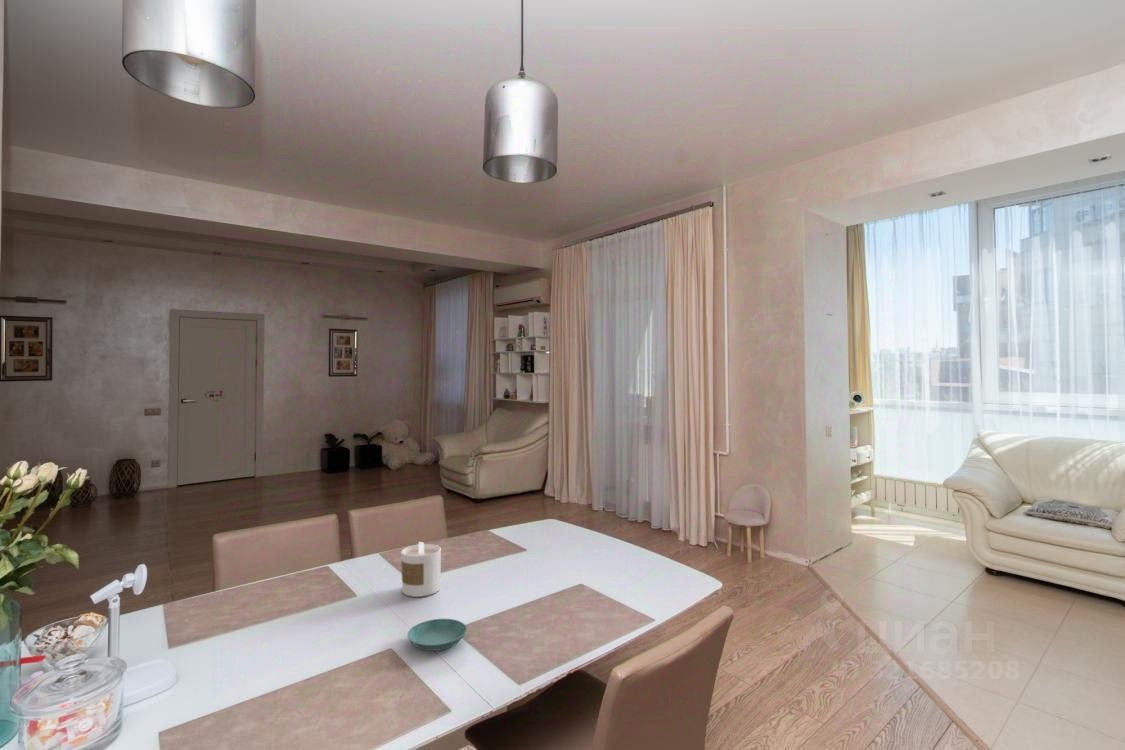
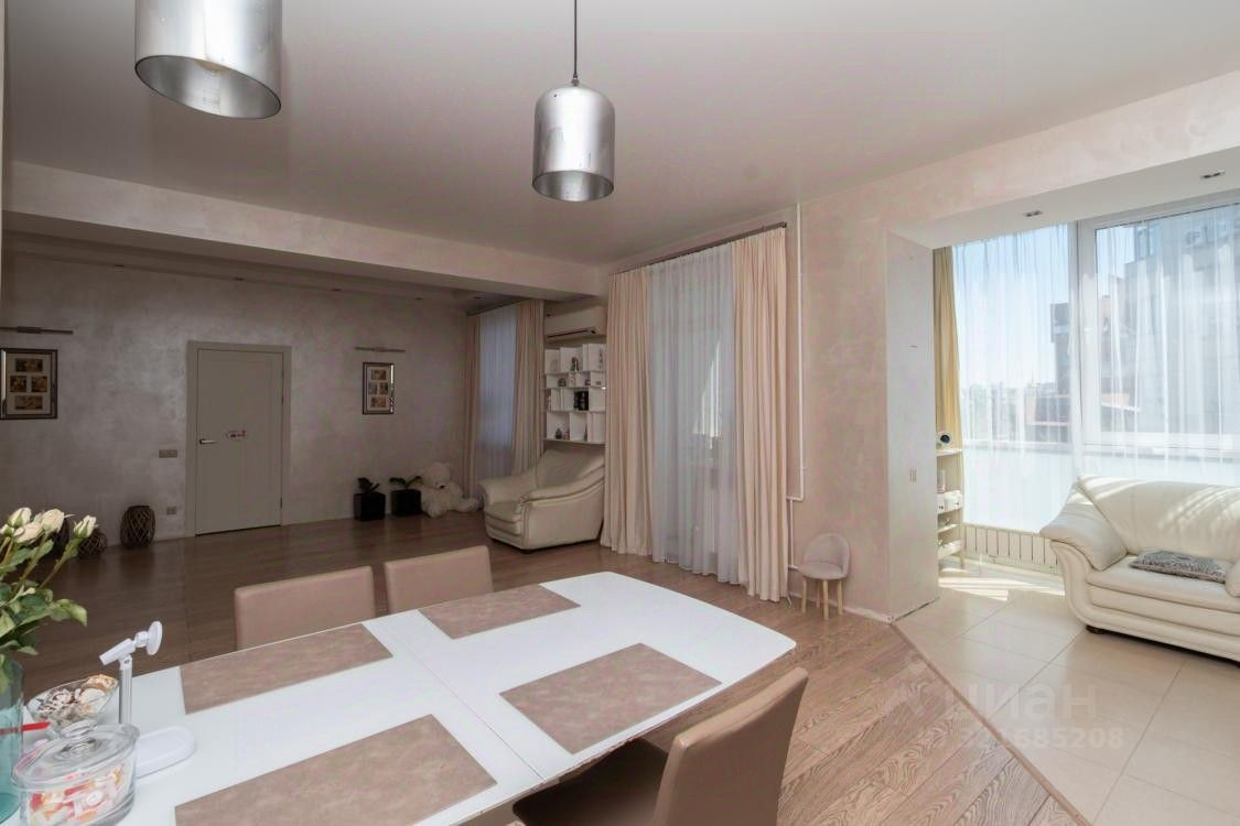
- candle (421, 565)
- saucer (437, 636)
